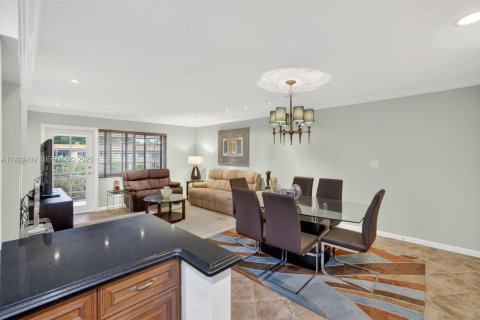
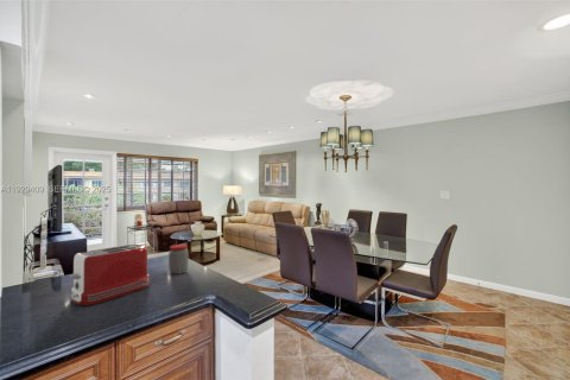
+ toaster (113, 270)
+ jar (178, 258)
